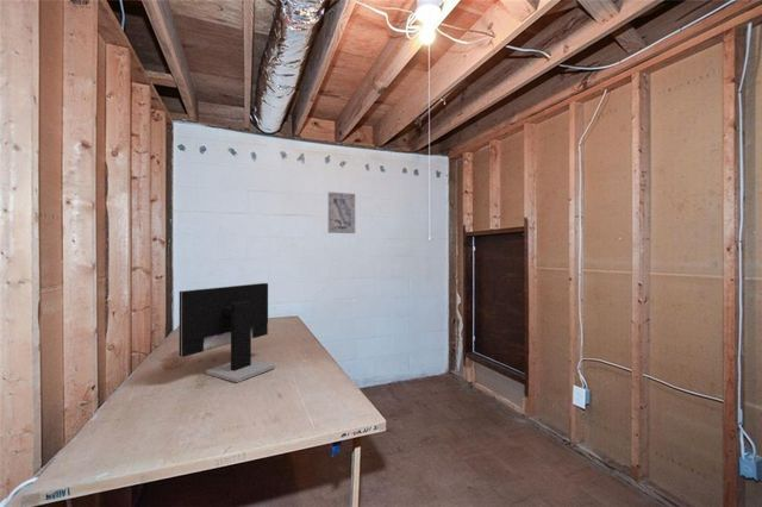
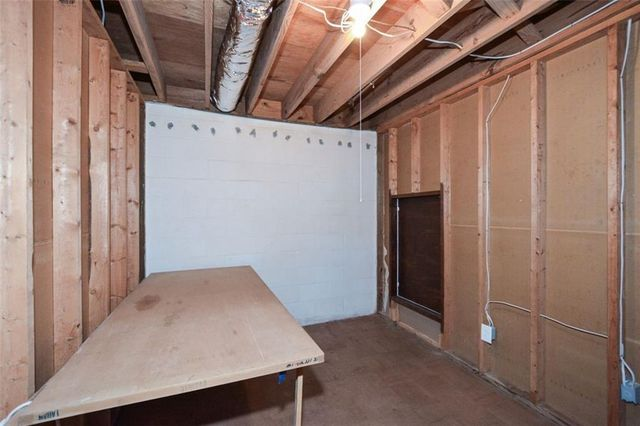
- wall art (342, 213)
- computer monitor (241, 328)
